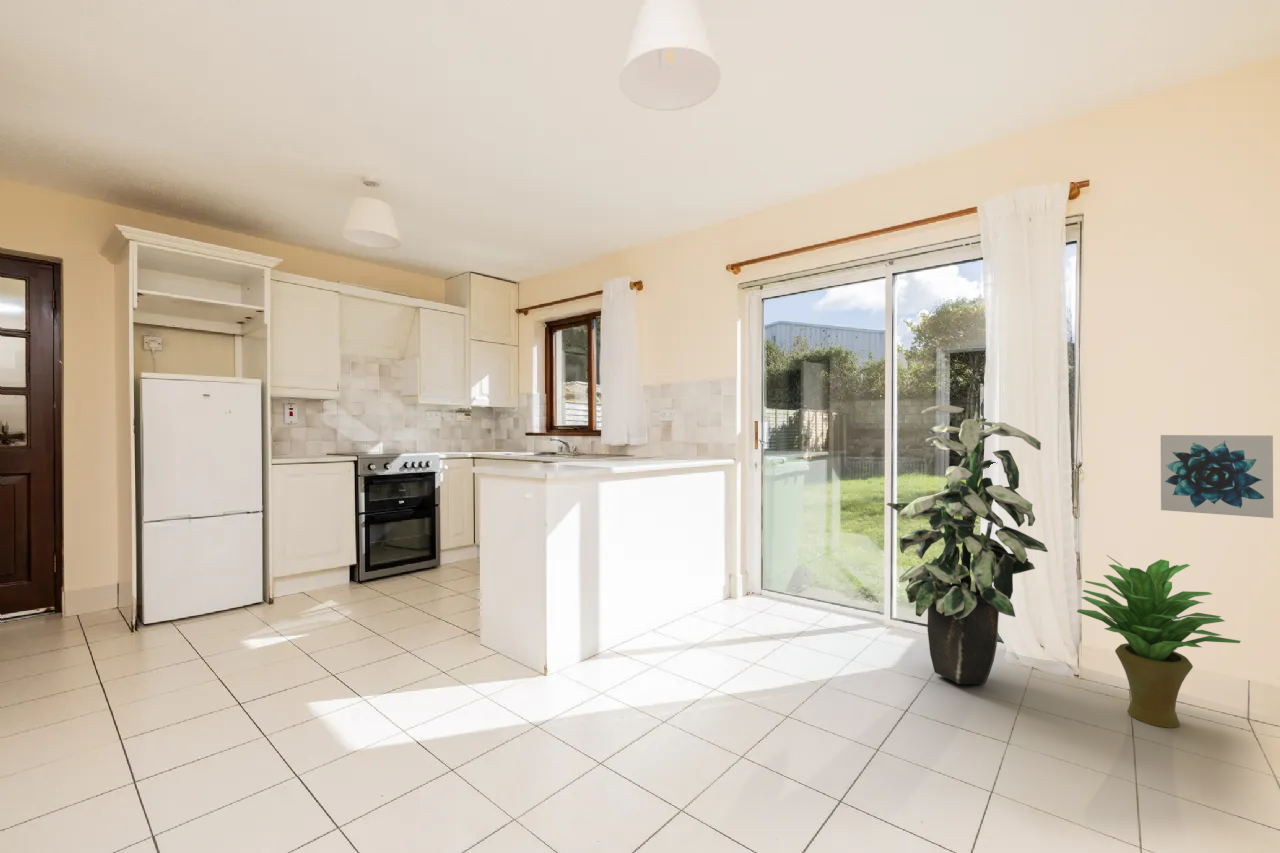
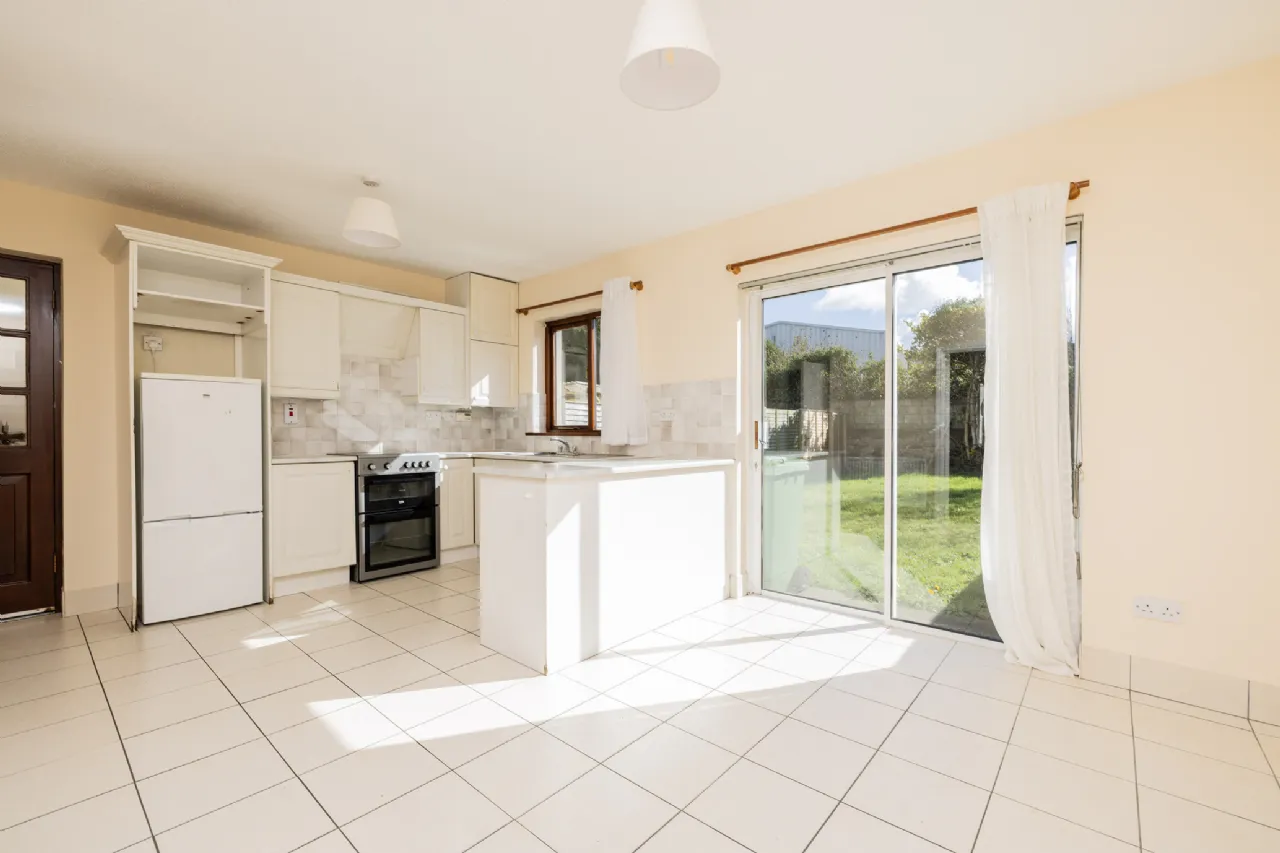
- indoor plant (960, 539)
- potted plant (1152, 637)
- wall art (1213, 474)
